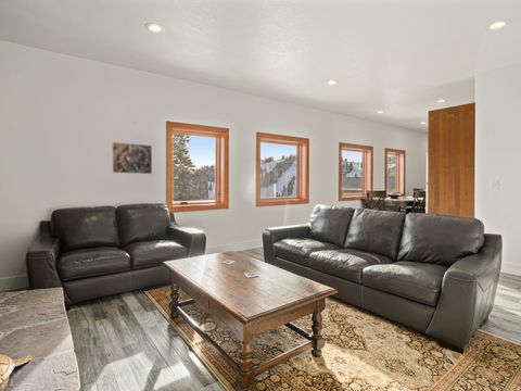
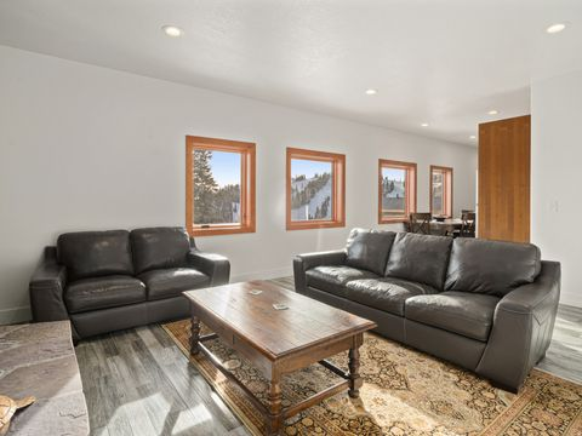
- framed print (132, 159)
